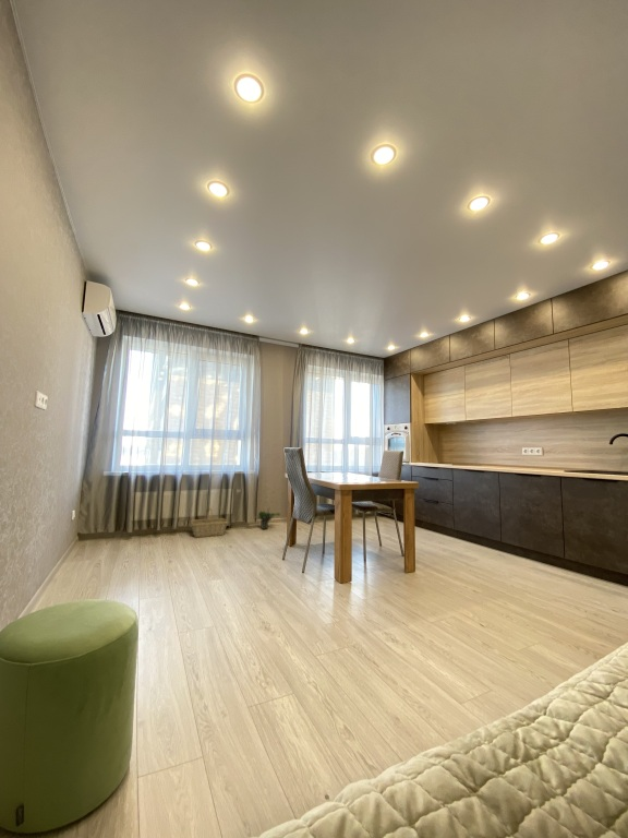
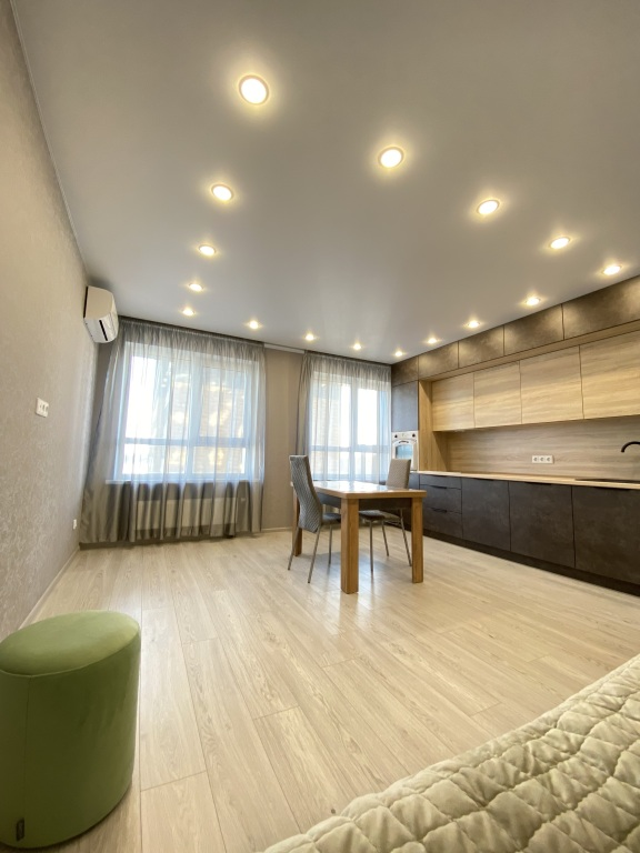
- basket (208, 522)
- potted plant (268, 517)
